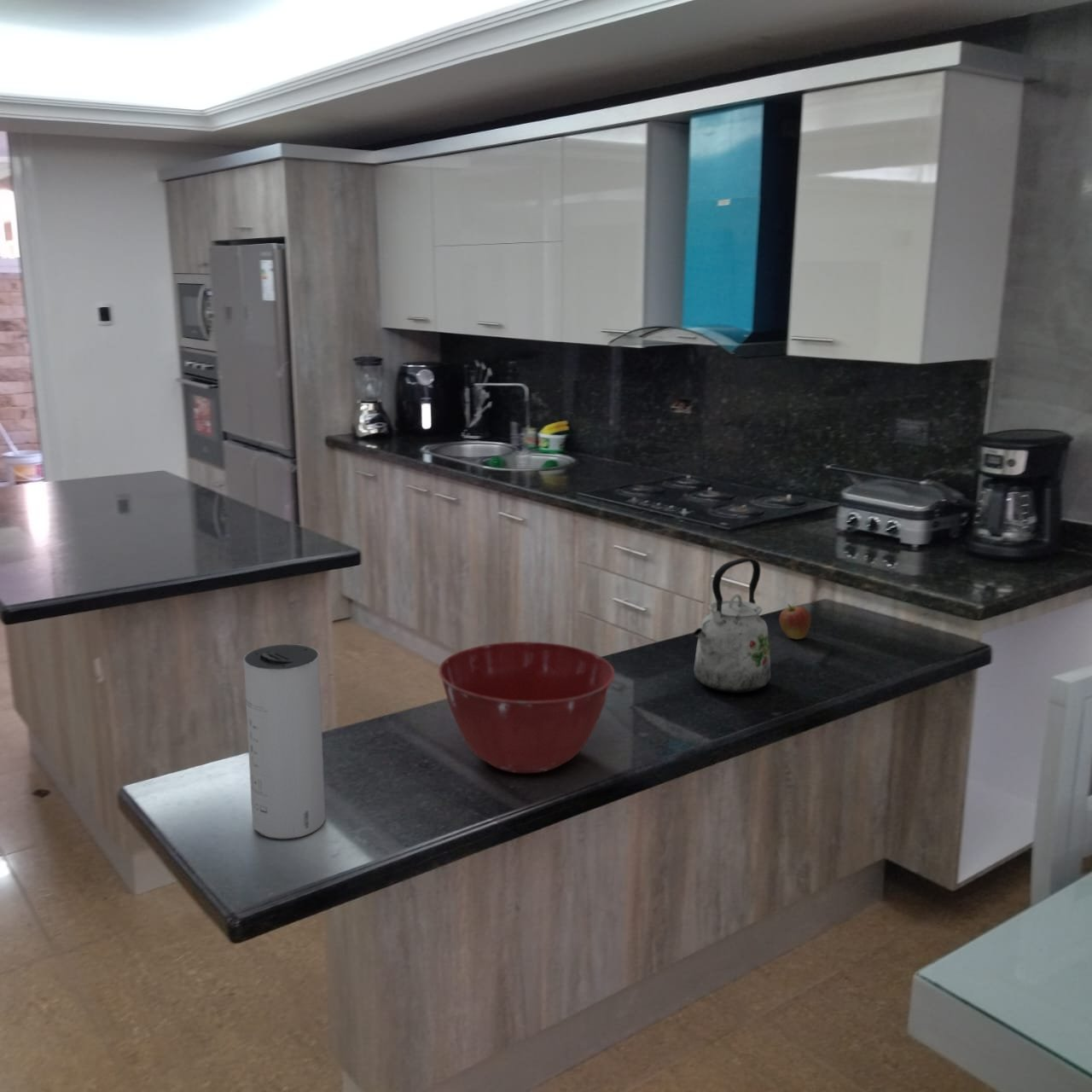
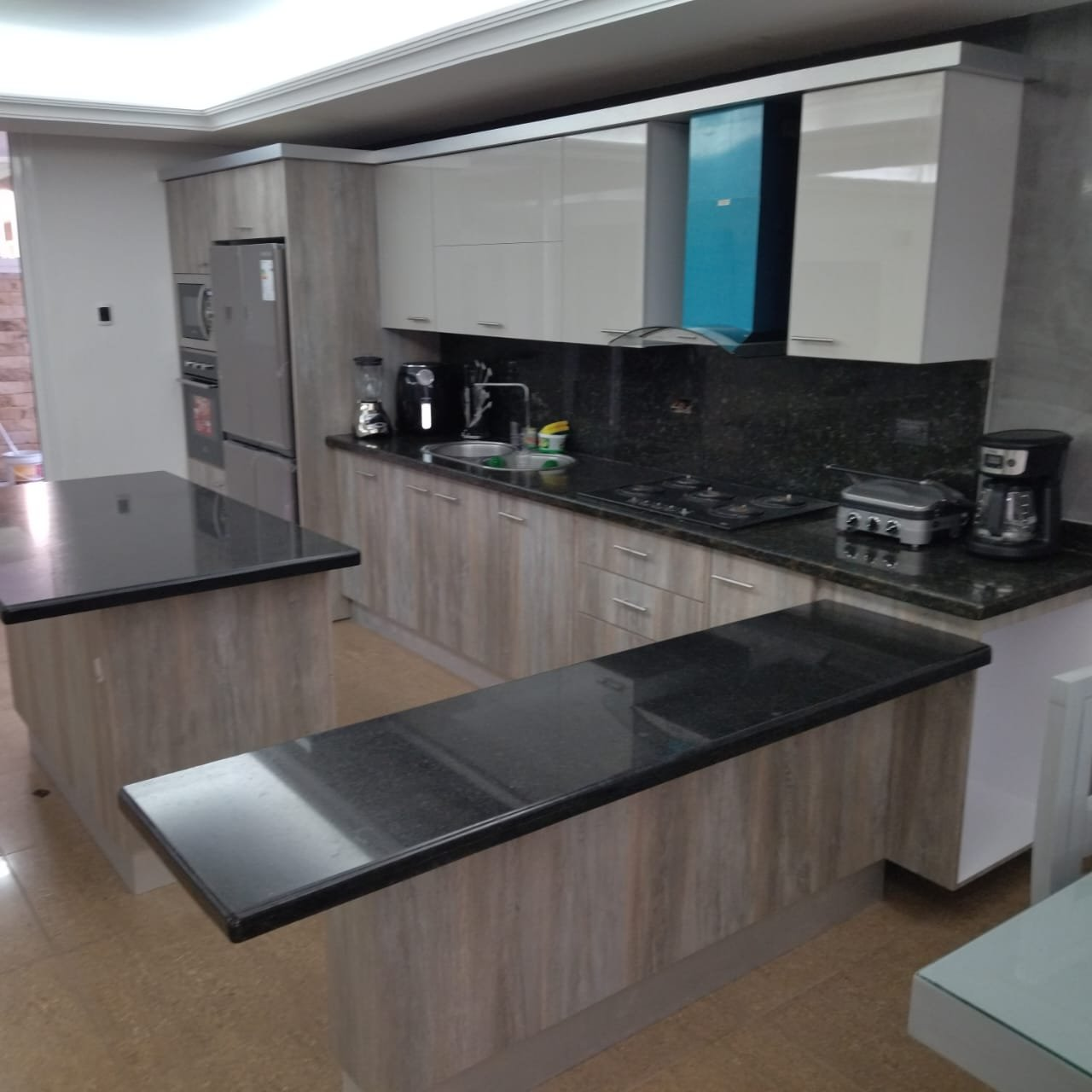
- fruit (794, 620)
- kettle (726, 626)
- speaker (285, 739)
- mixing bowl (526, 712)
